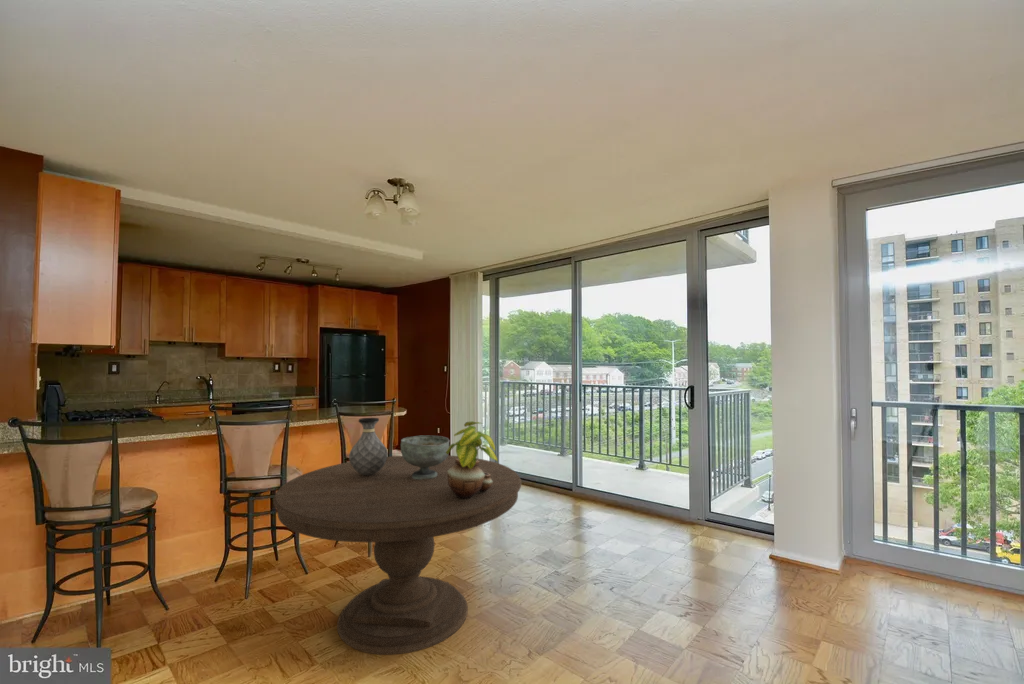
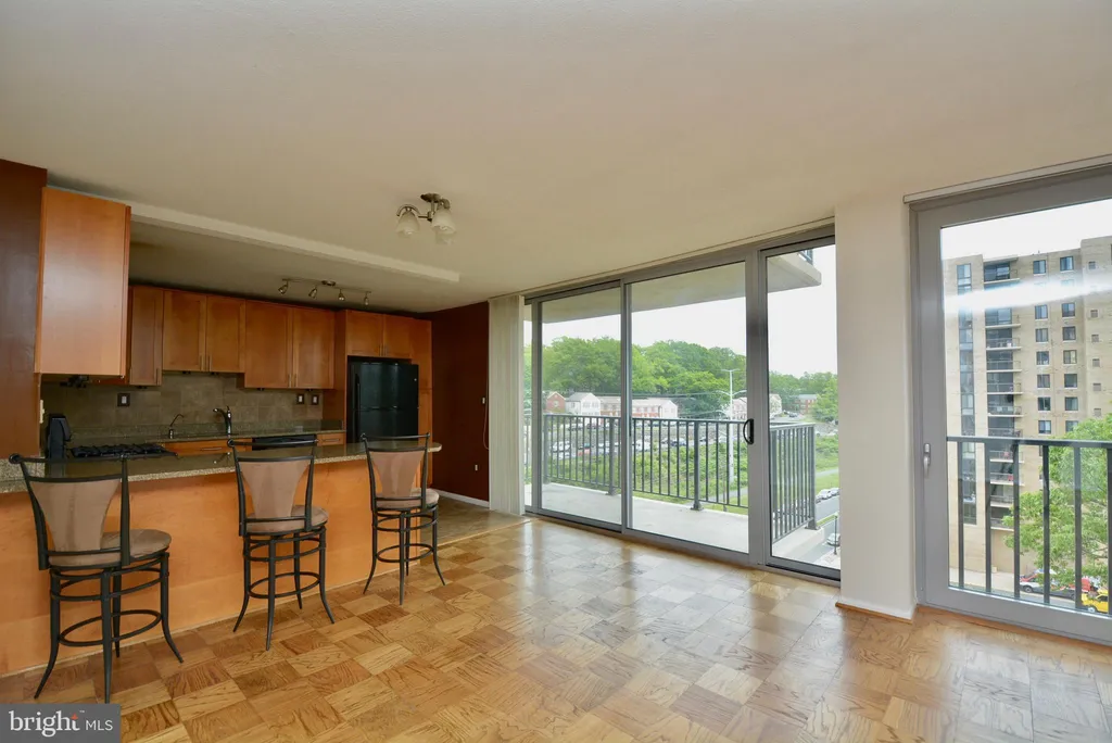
- decorative bowl (425, 457)
- potted plant (471, 458)
- vase (368, 446)
- dining table (404, 547)
